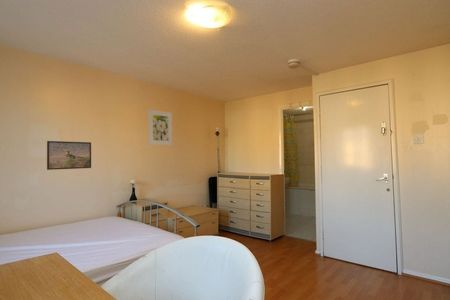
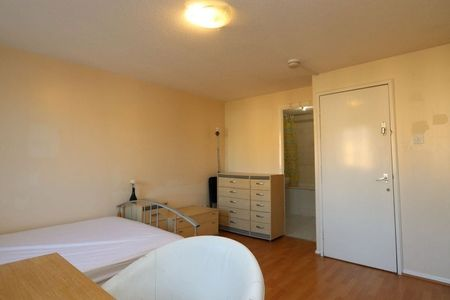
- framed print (160, 128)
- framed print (70, 155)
